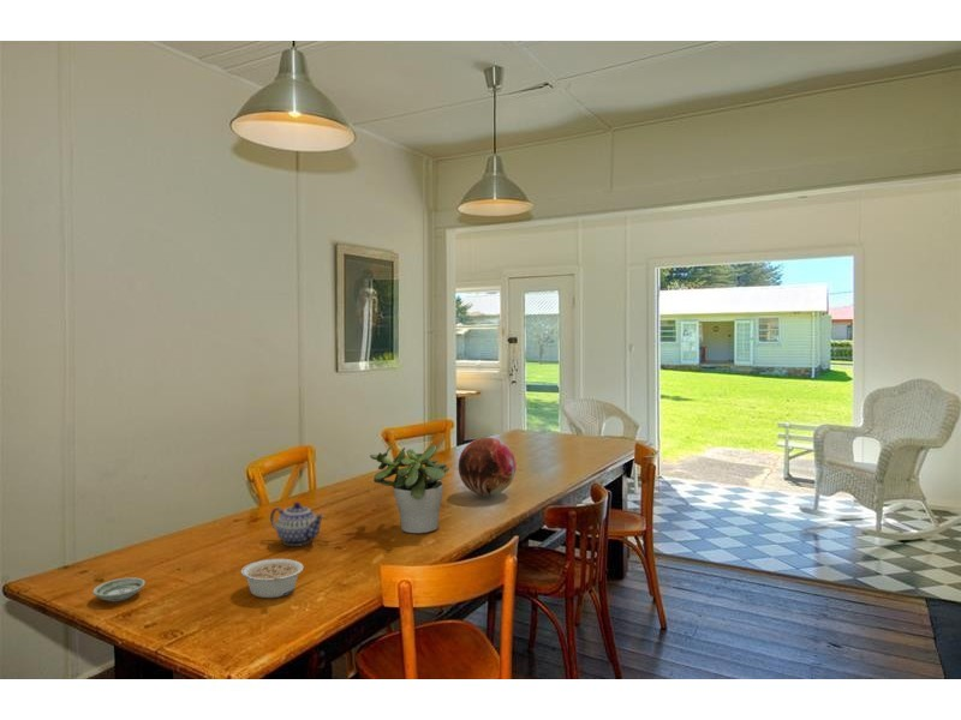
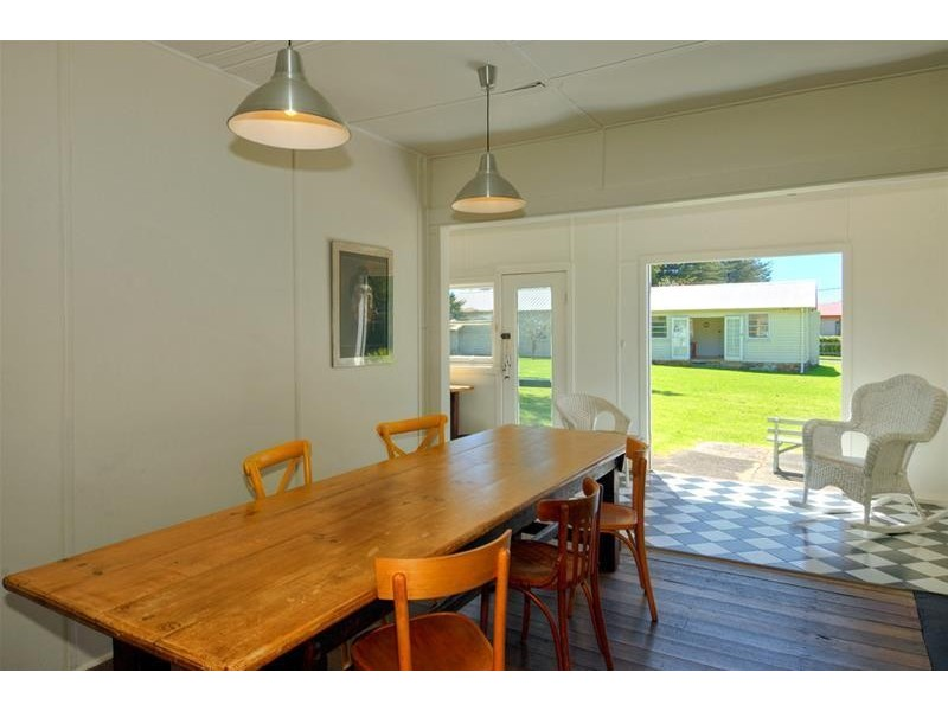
- legume (274, 577)
- saucer (119, 590)
- decorative orb (487, 466)
- teapot (297, 522)
- potted plant (408, 486)
